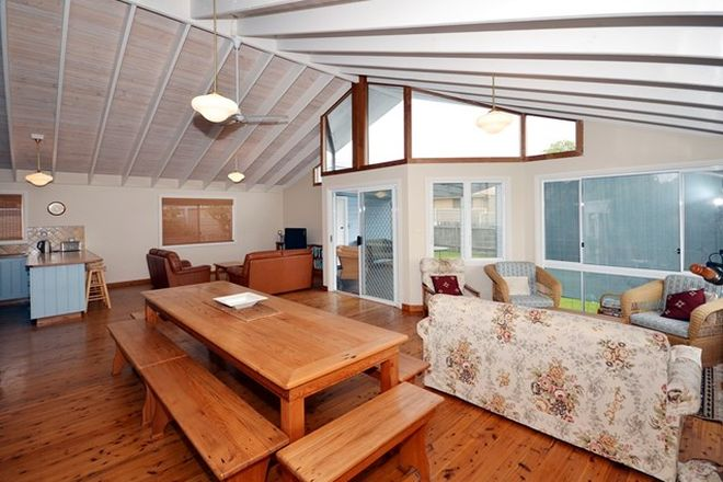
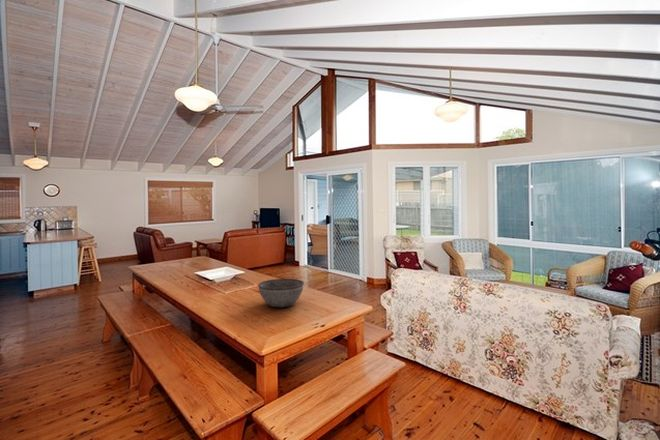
+ bowl (281, 293)
